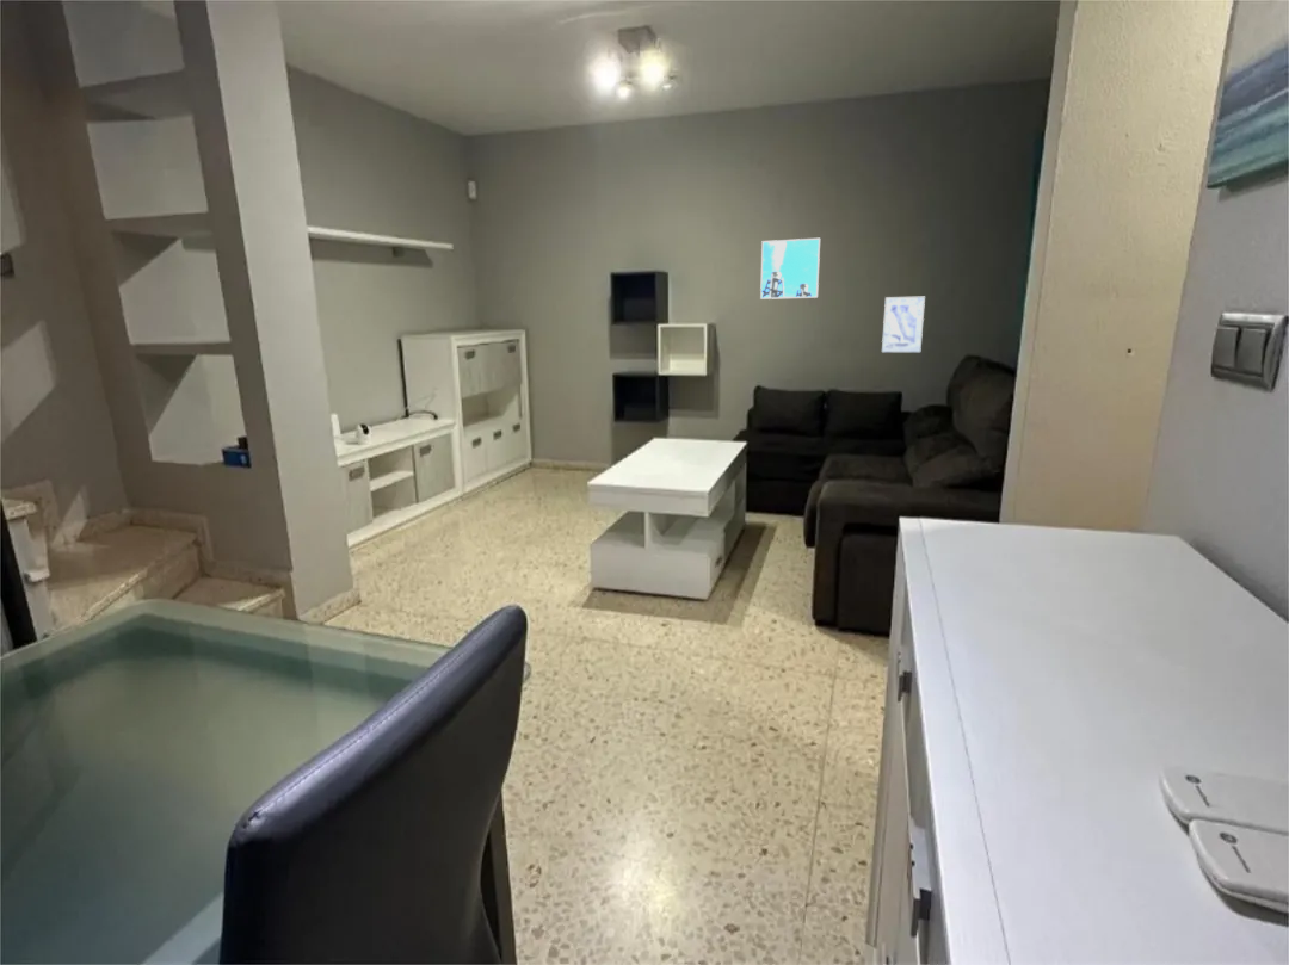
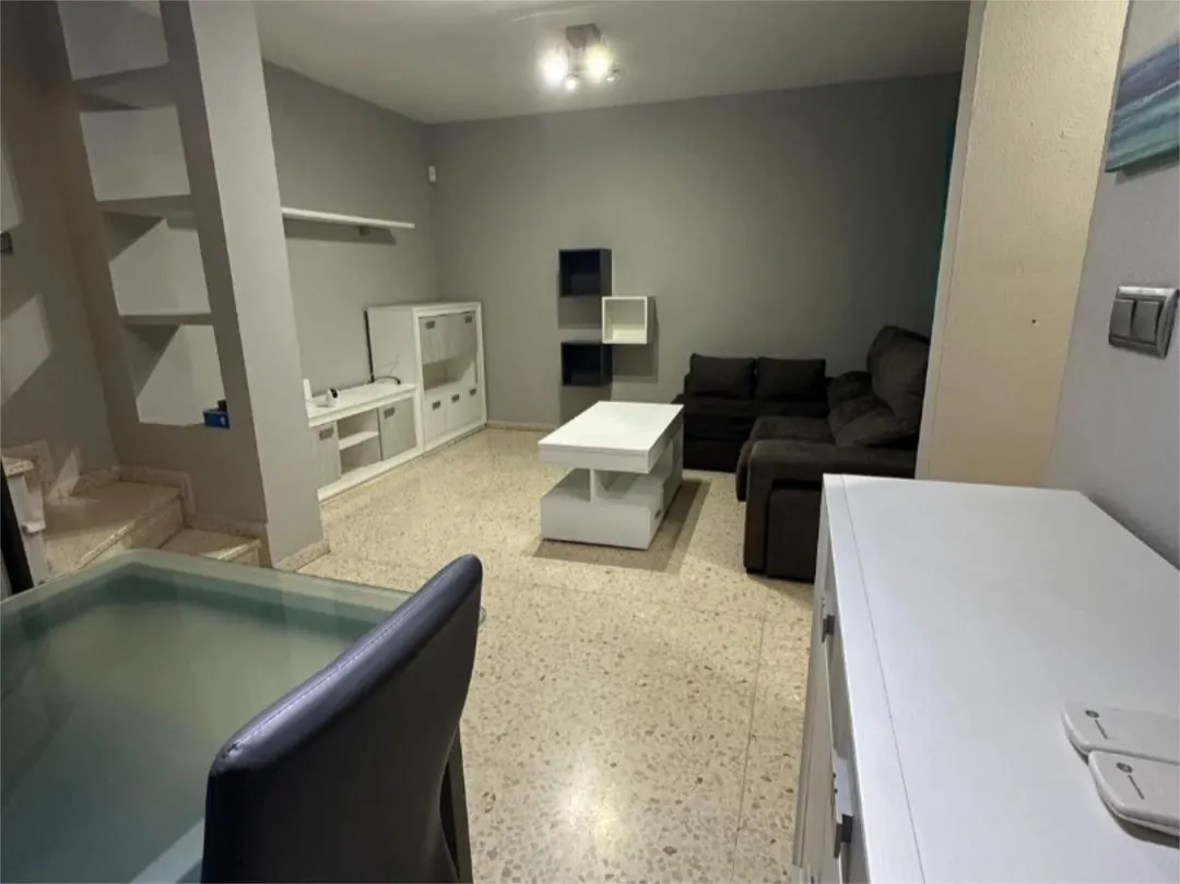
- wall art (902, 324)
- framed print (789, 268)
